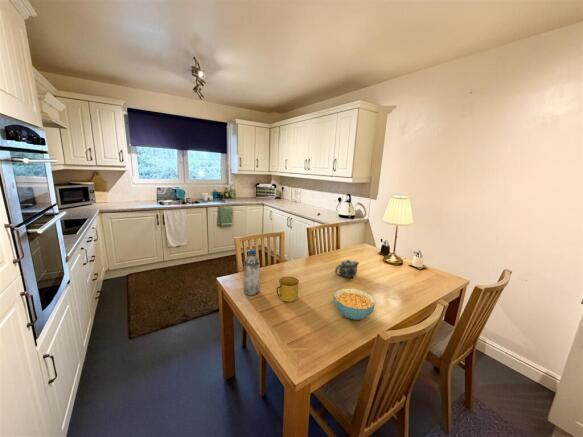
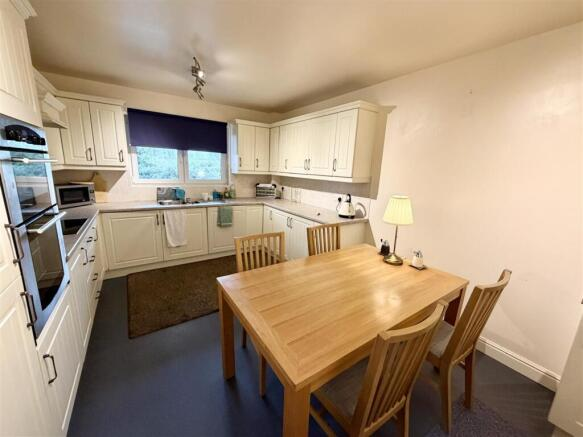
- mug (286, 289)
- water bottle (251, 271)
- chinaware (347, 268)
- cereal bowl (353, 307)
